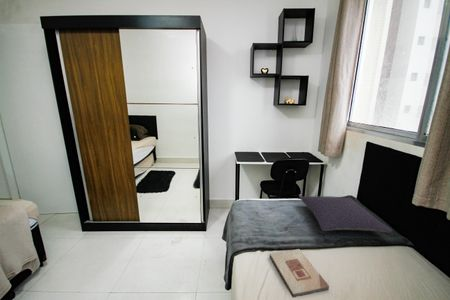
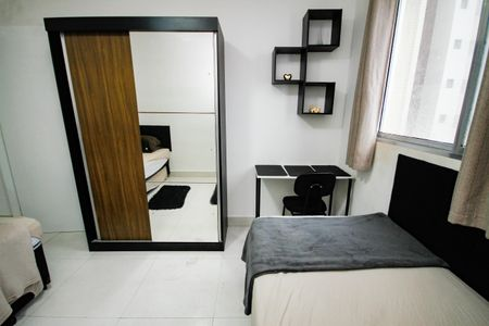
- wooden plaque (296, 270)
- pillow (338, 211)
